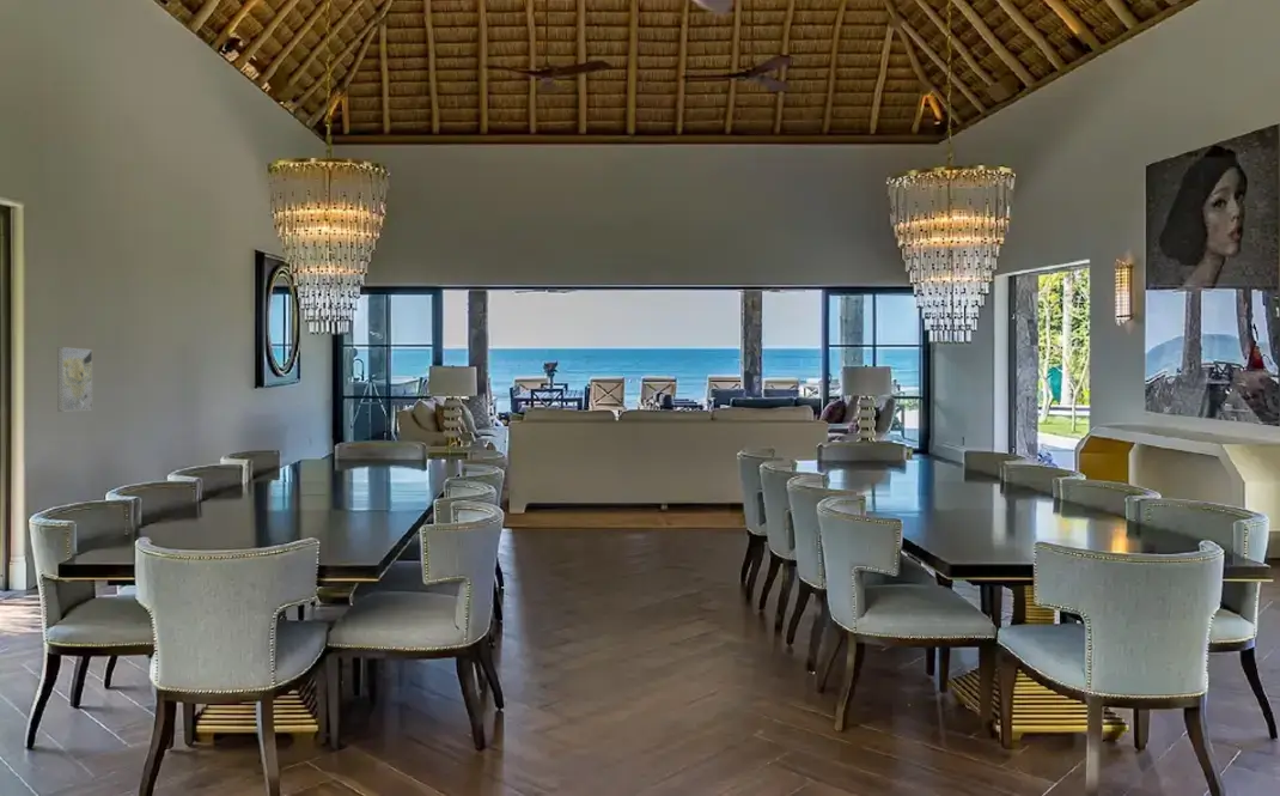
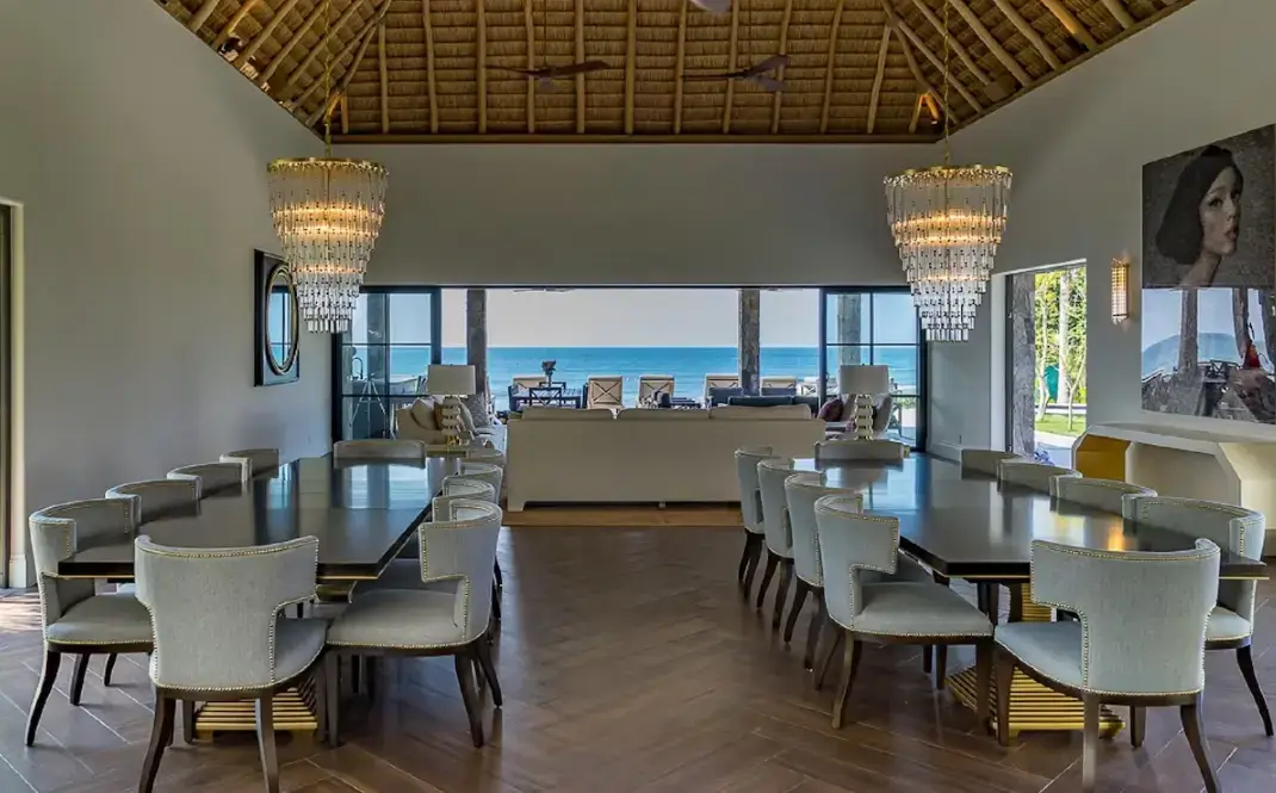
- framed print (75, 379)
